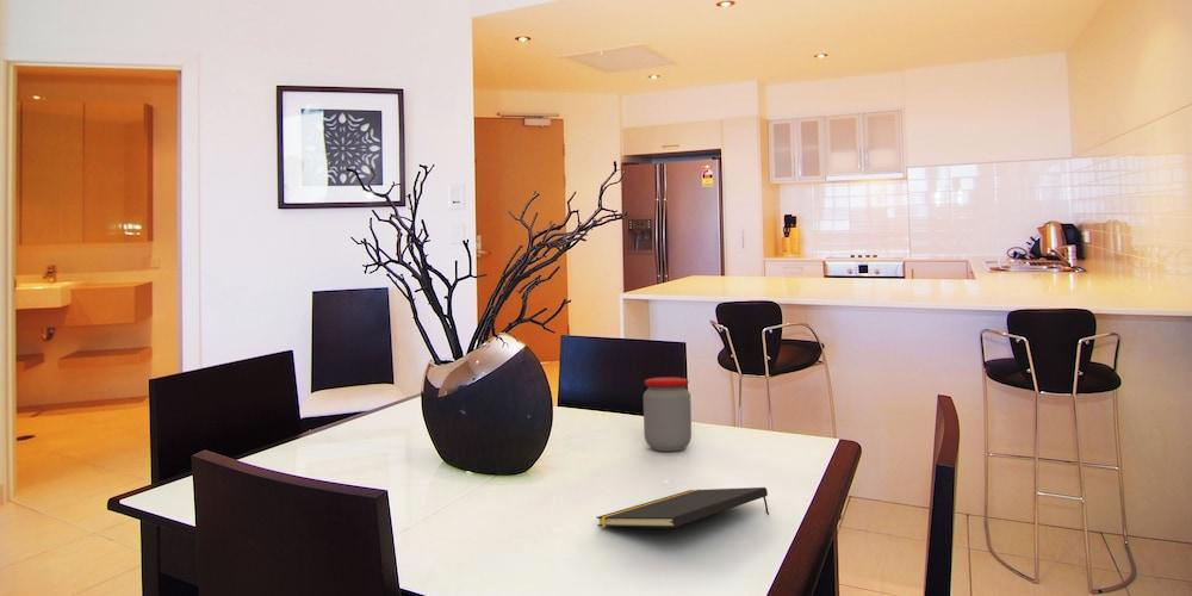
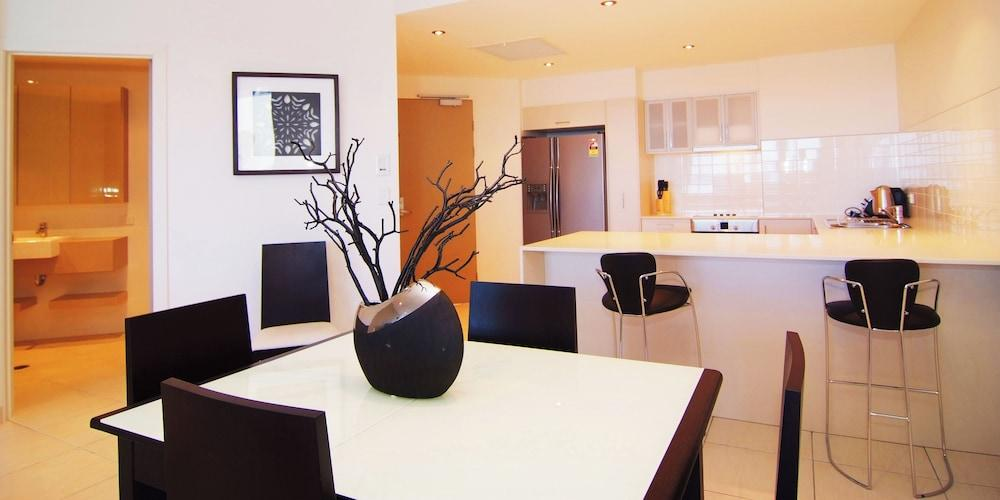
- jar (666, 412)
- notepad (683, 505)
